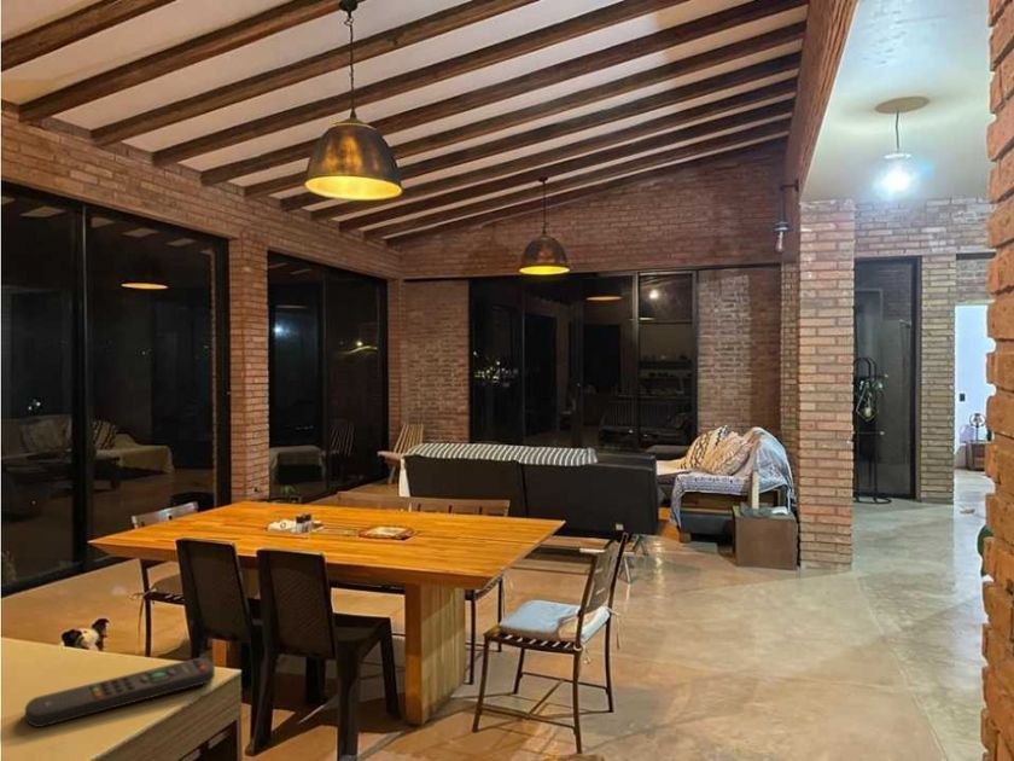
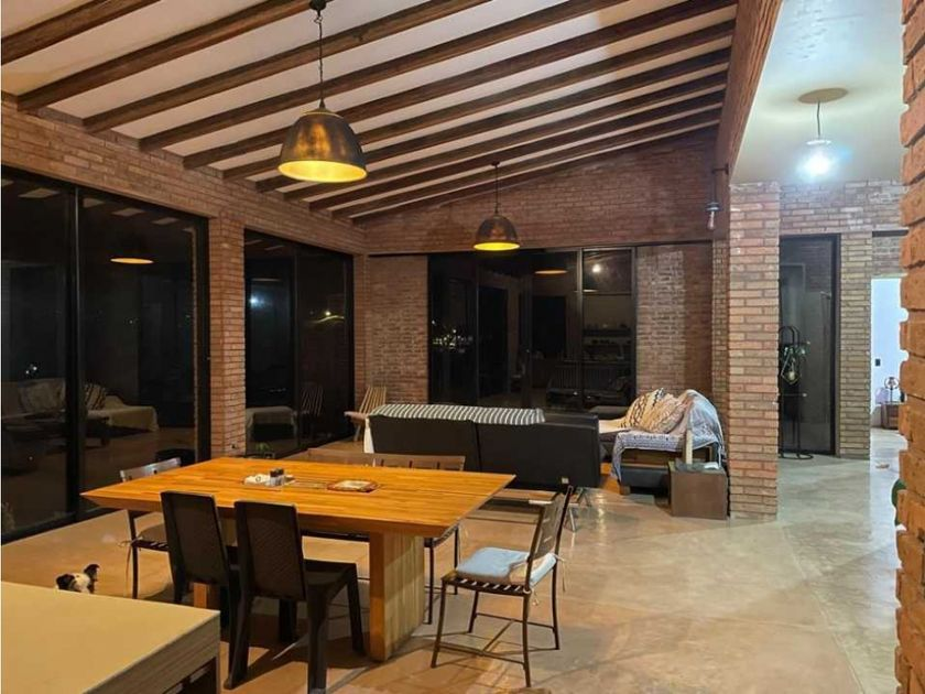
- remote control (126, 689)
